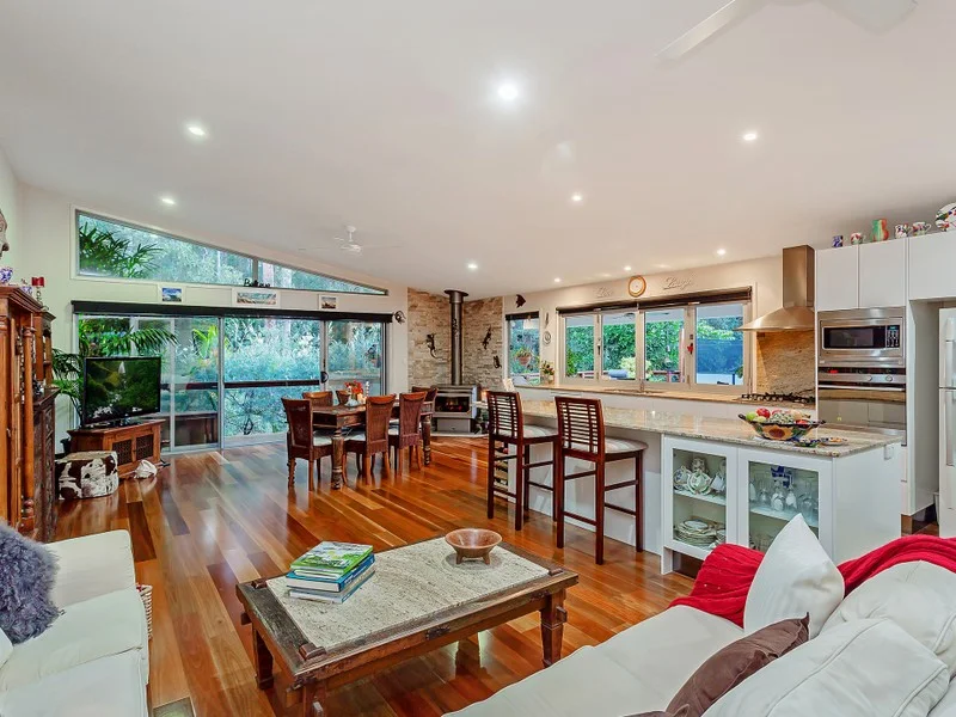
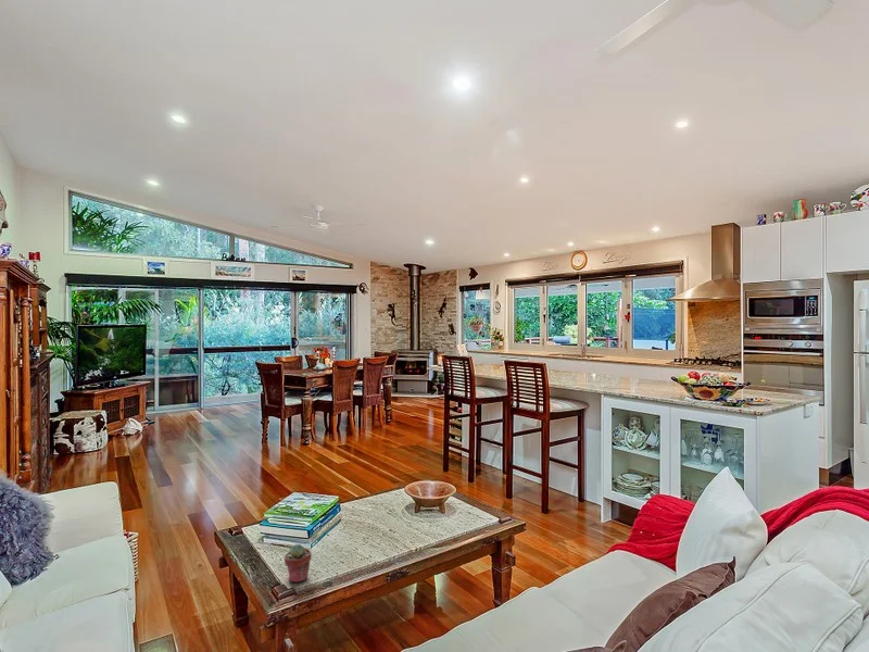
+ potted succulent (298, 561)
